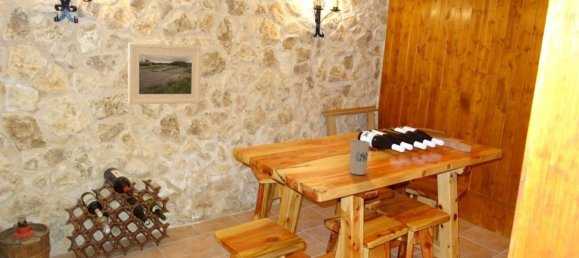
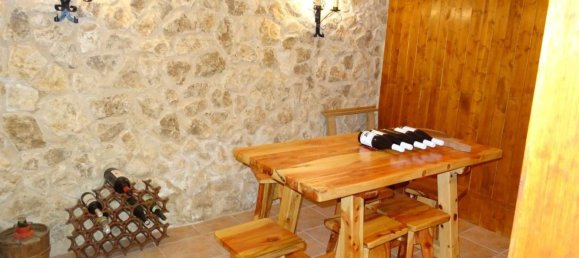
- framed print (166, 74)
- cup (358, 157)
